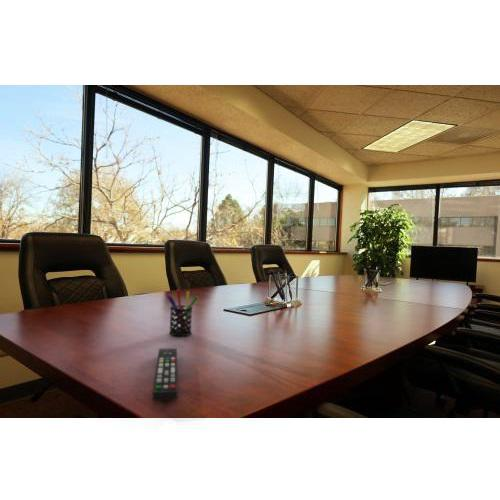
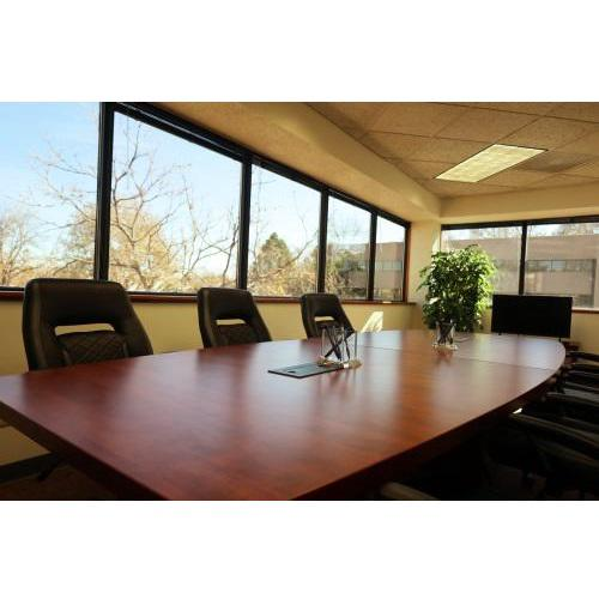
- remote control (166, 369)
- pen holder (183, 311)
